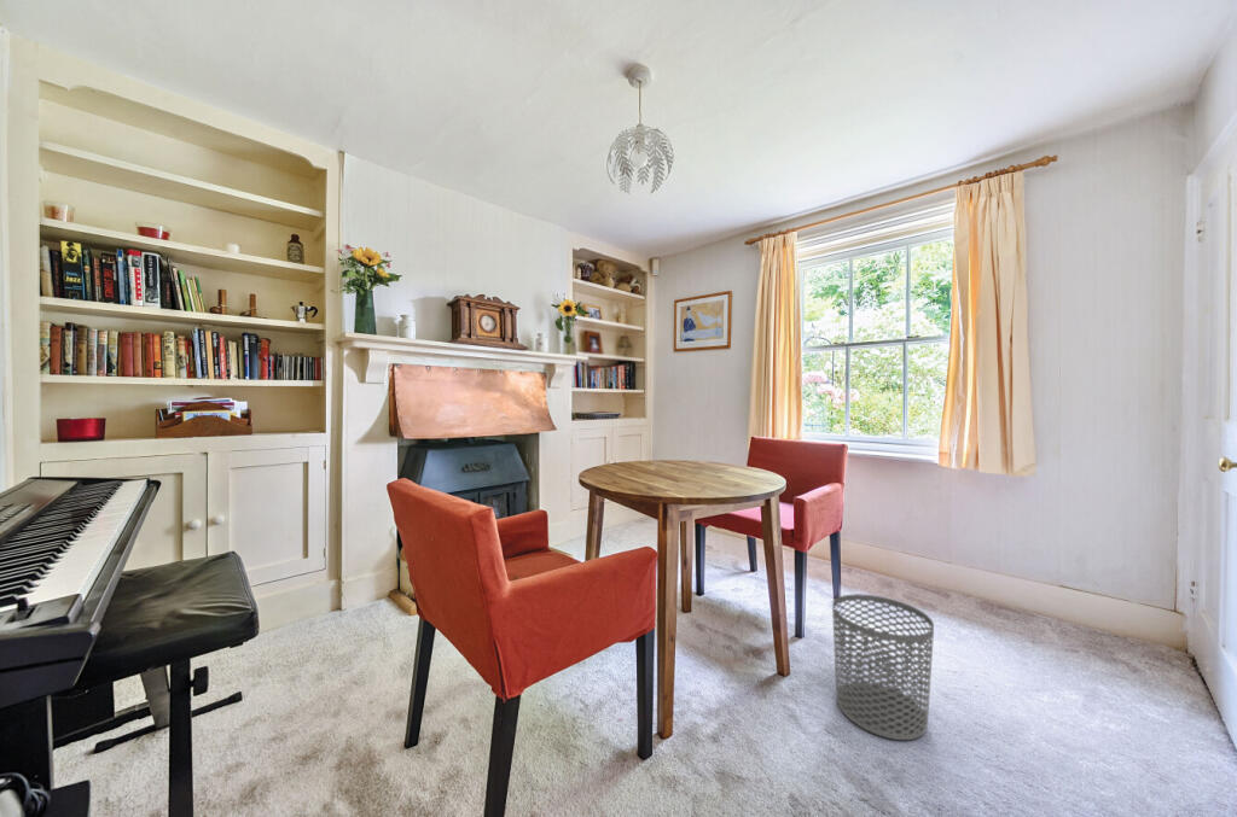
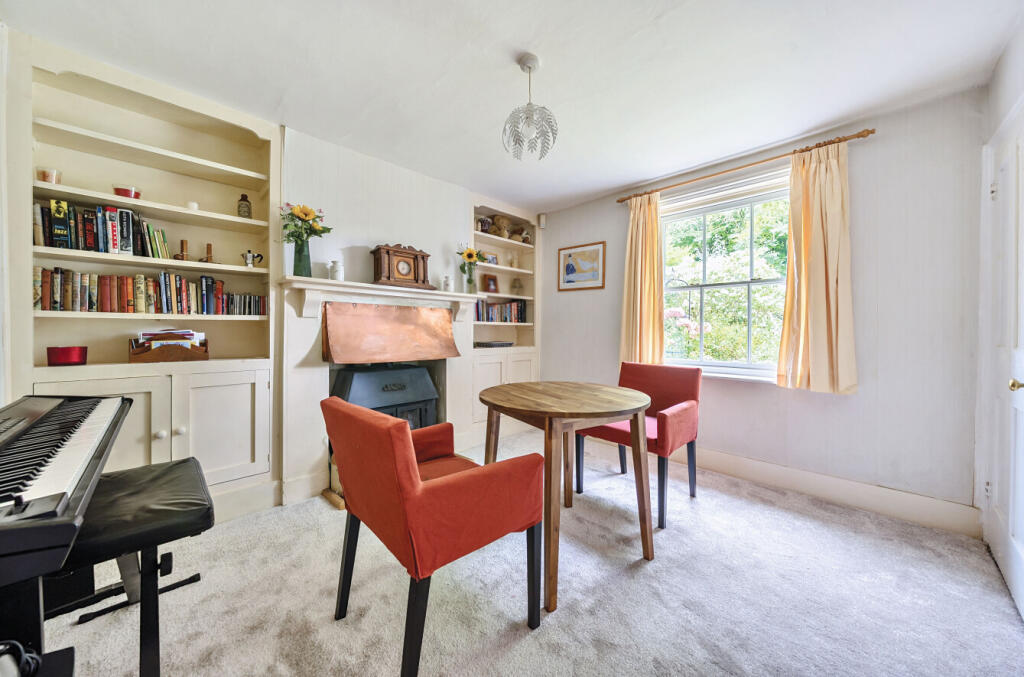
- waste bin (879, 661)
